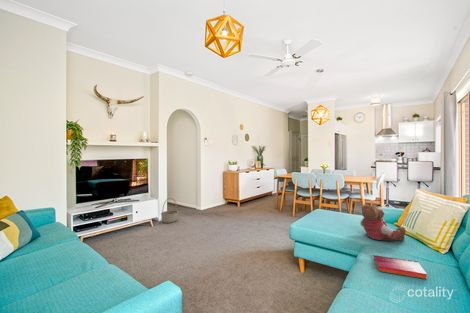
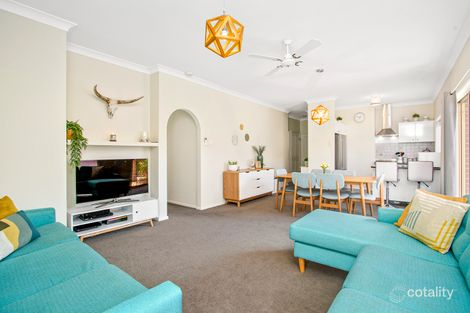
- hardback book (398, 266)
- teddy bear (379, 220)
- basket (169, 211)
